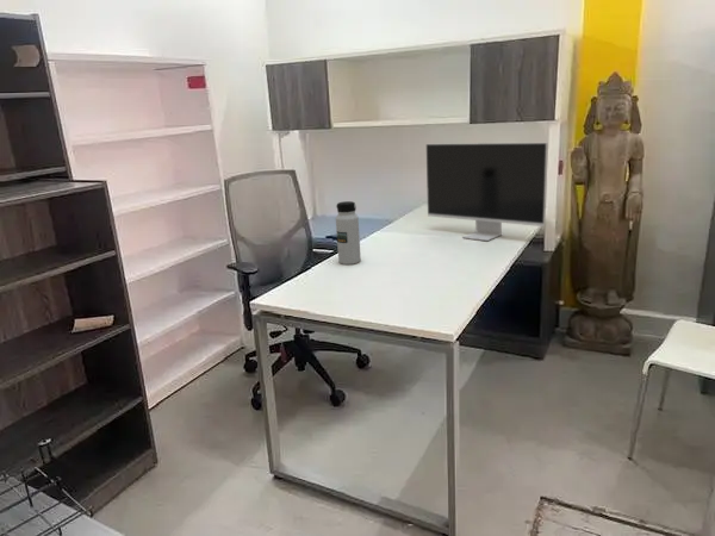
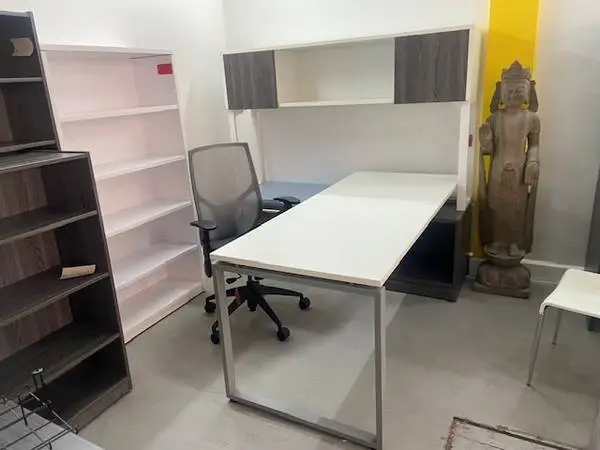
- monitor (481, 191)
- water bottle (347, 232)
